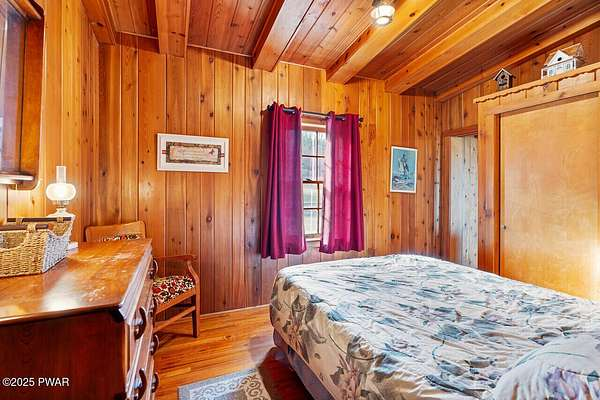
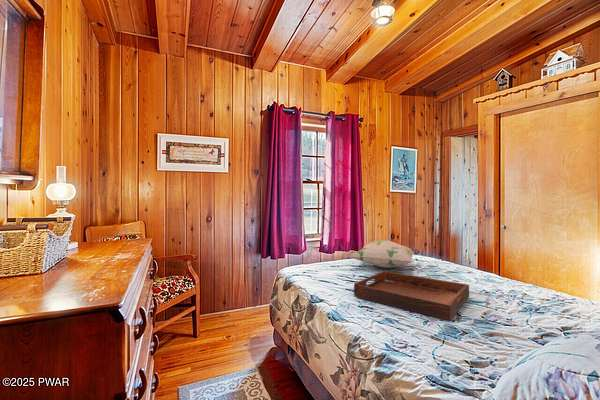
+ serving tray (410, 290)
+ decorative pillow (386, 253)
